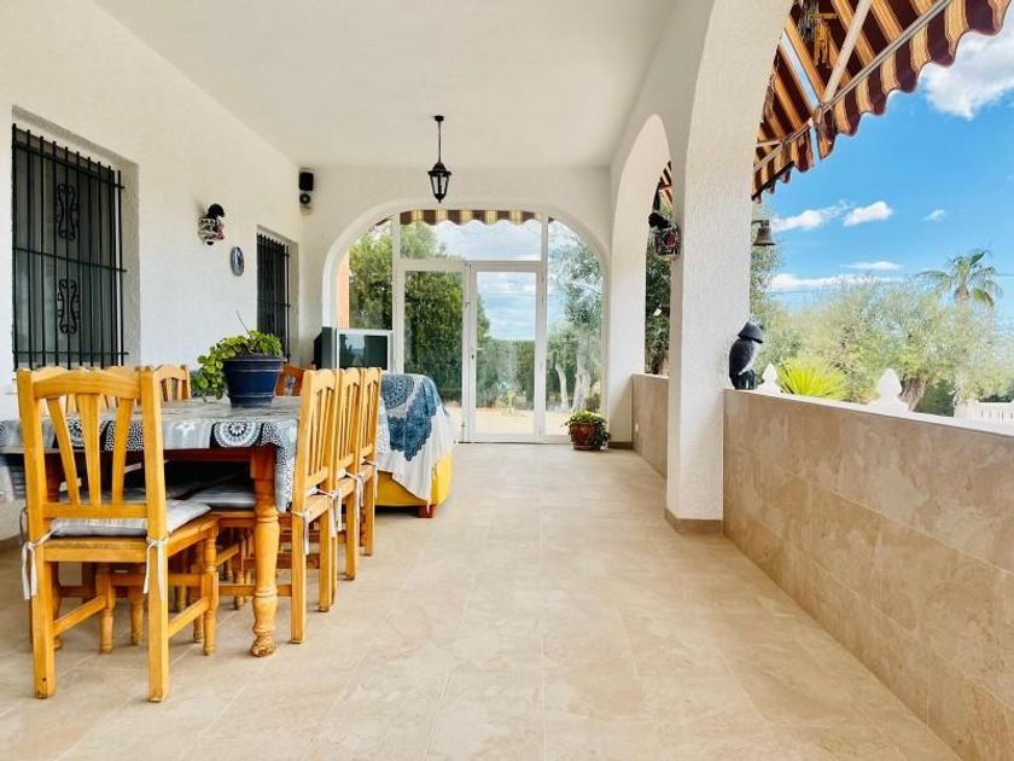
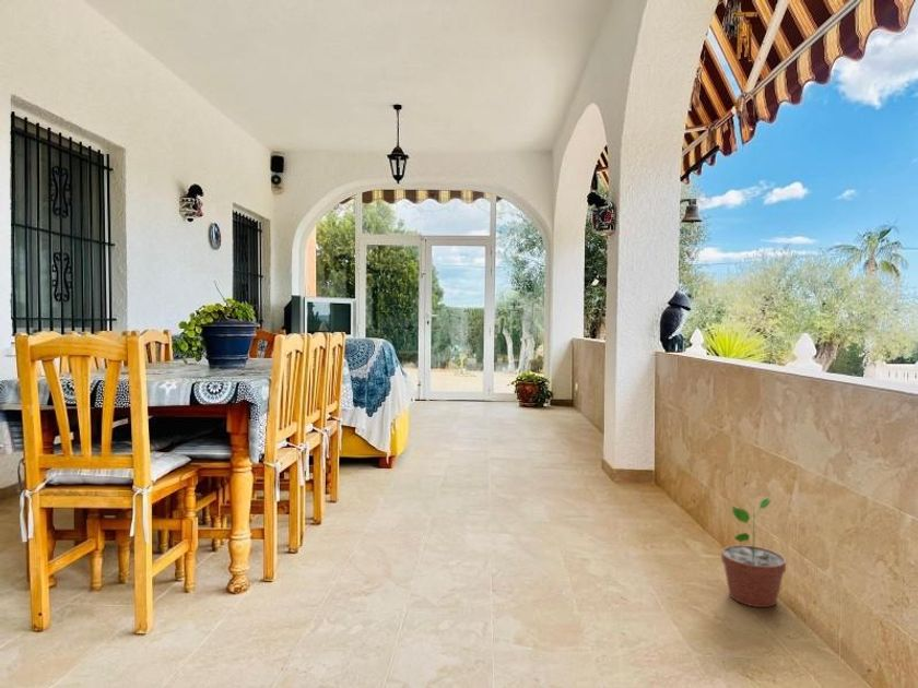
+ potted plant (753, 548)
